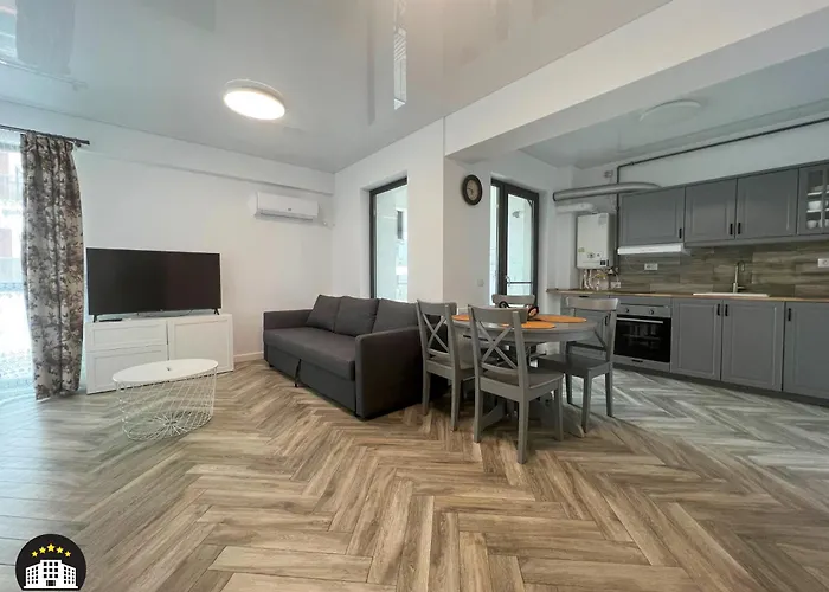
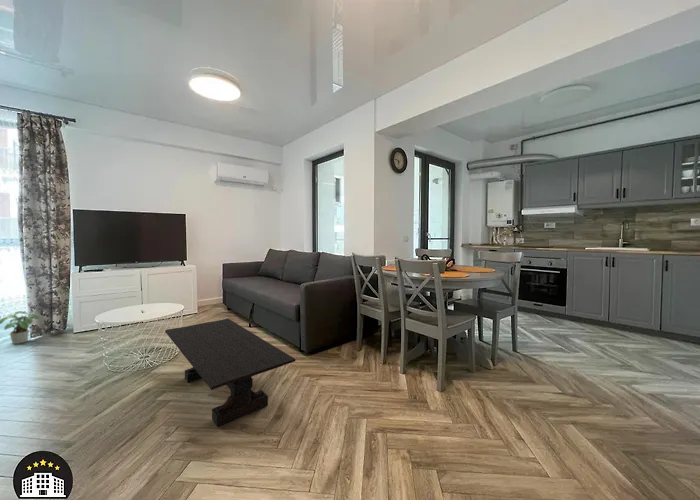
+ coffee table (222, 366)
+ potted plant (19, 327)
